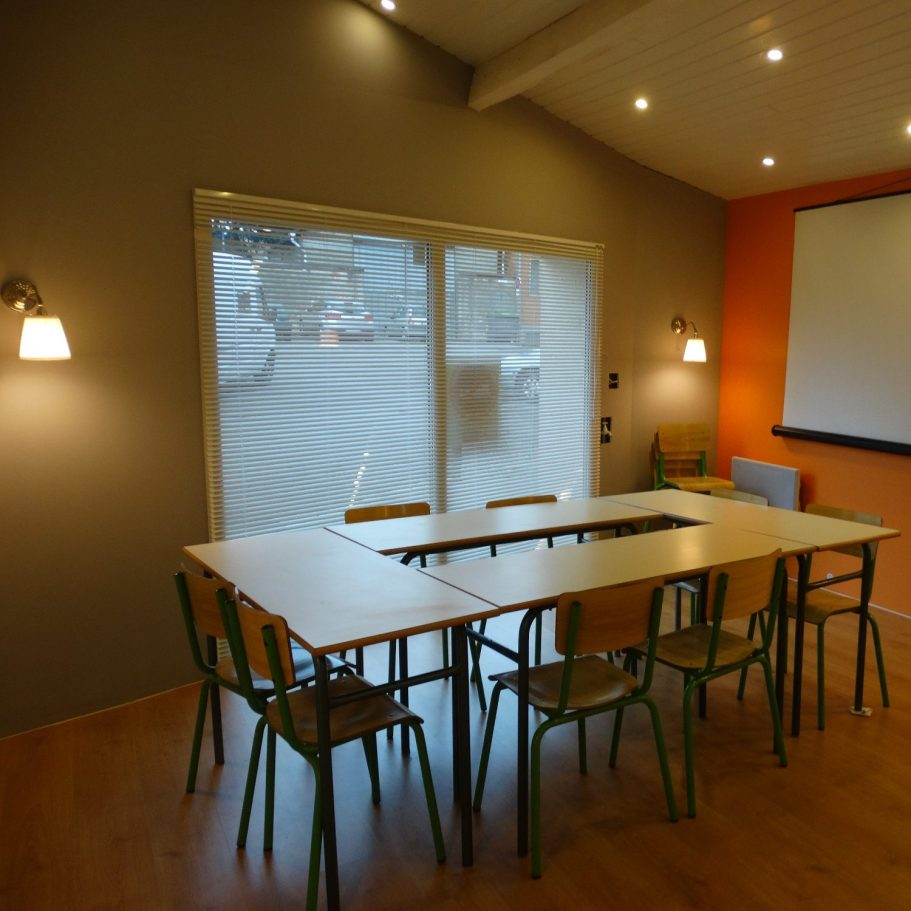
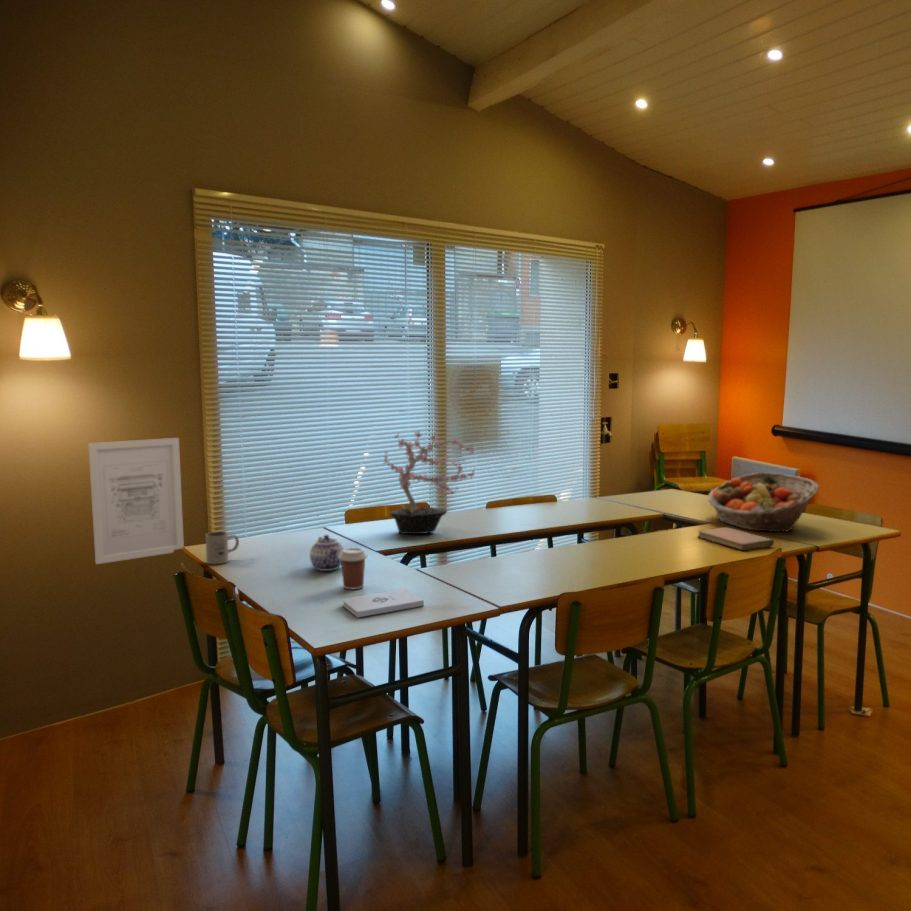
+ fruit basket (760, 500)
+ wall art (138, 499)
+ mug (222, 546)
+ potted plant (434, 479)
+ notepad (382, 602)
+ teapot (327, 551)
+ notebook (734, 538)
+ coffee cup (353, 568)
